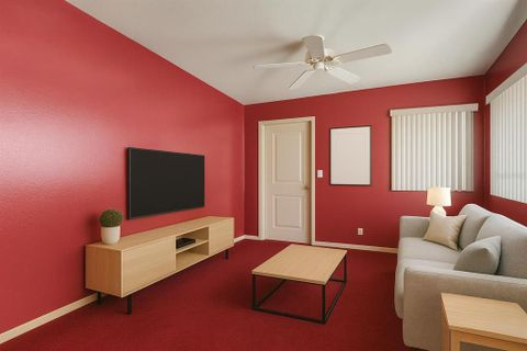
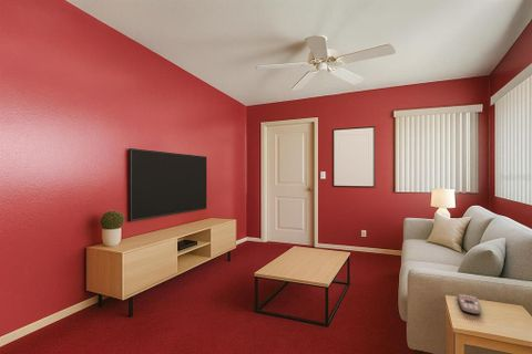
+ remote control (469, 303)
